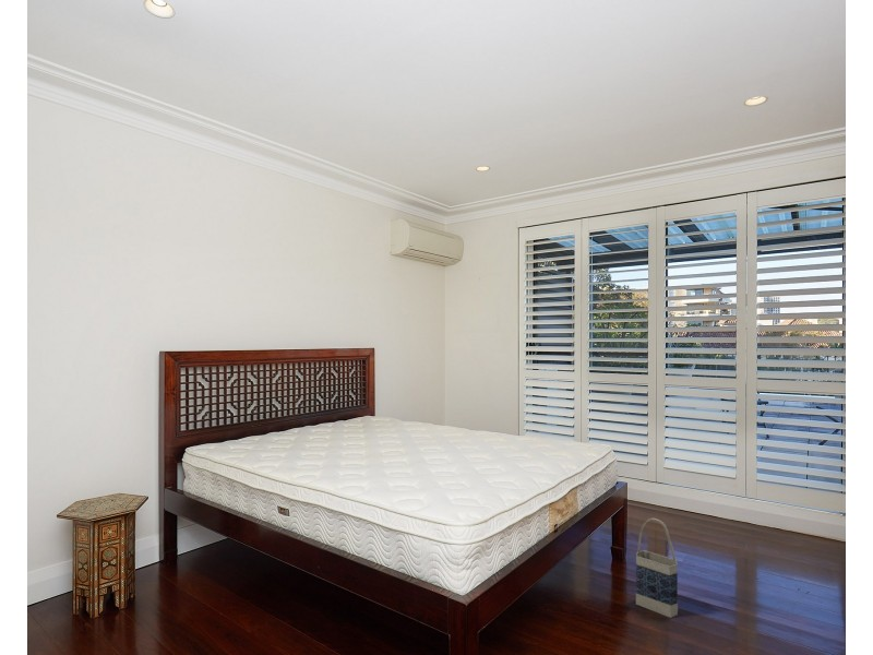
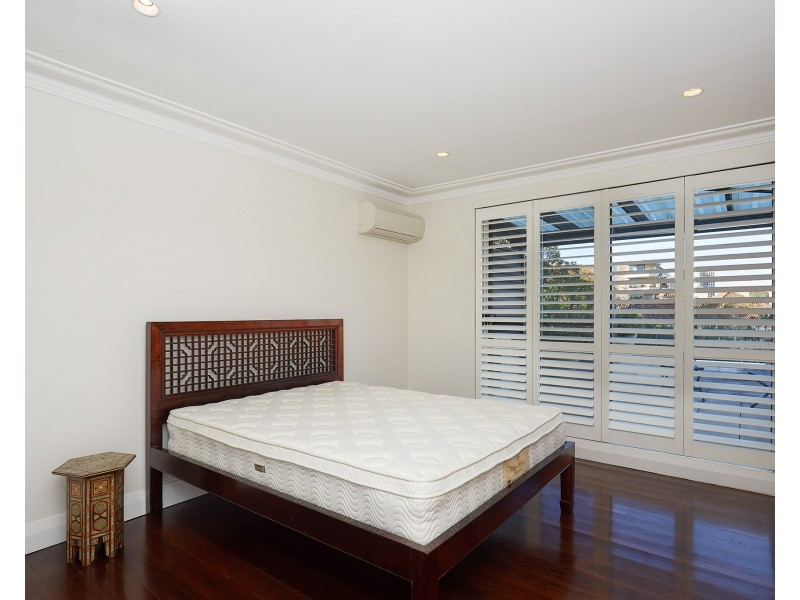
- bag (656, 562)
